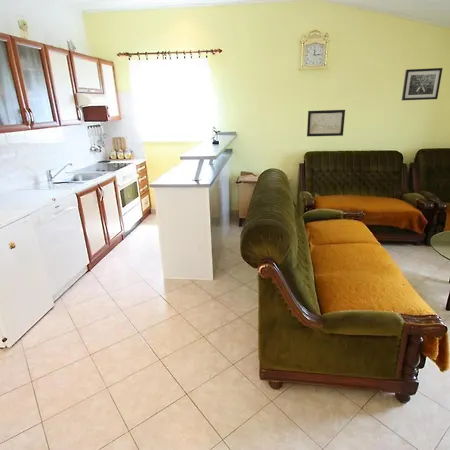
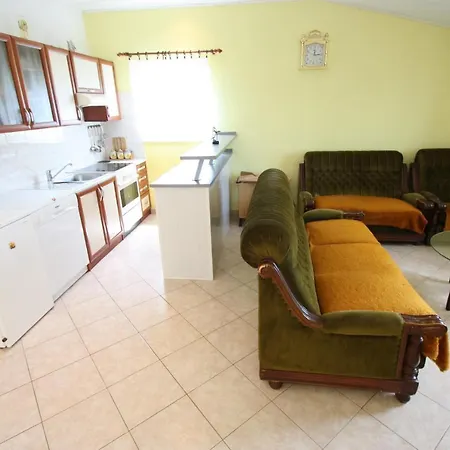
- wall art (421, 84)
- wall art (325, 123)
